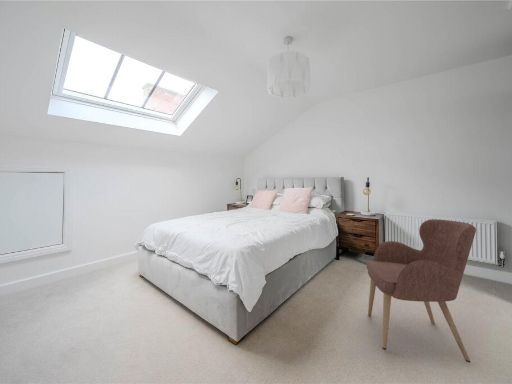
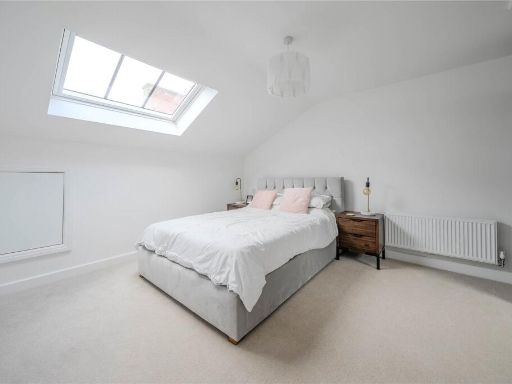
- armchair (417, 278)
